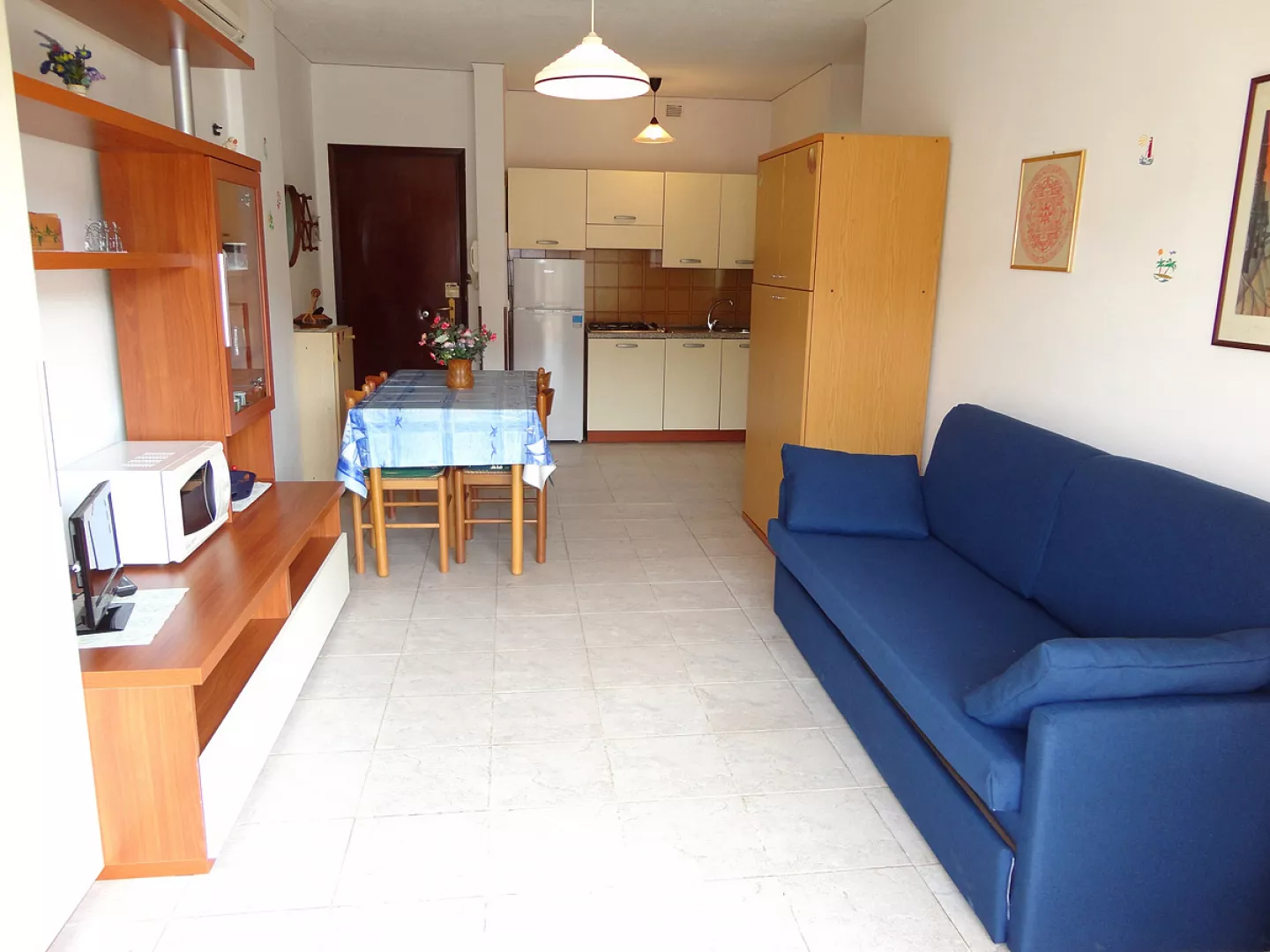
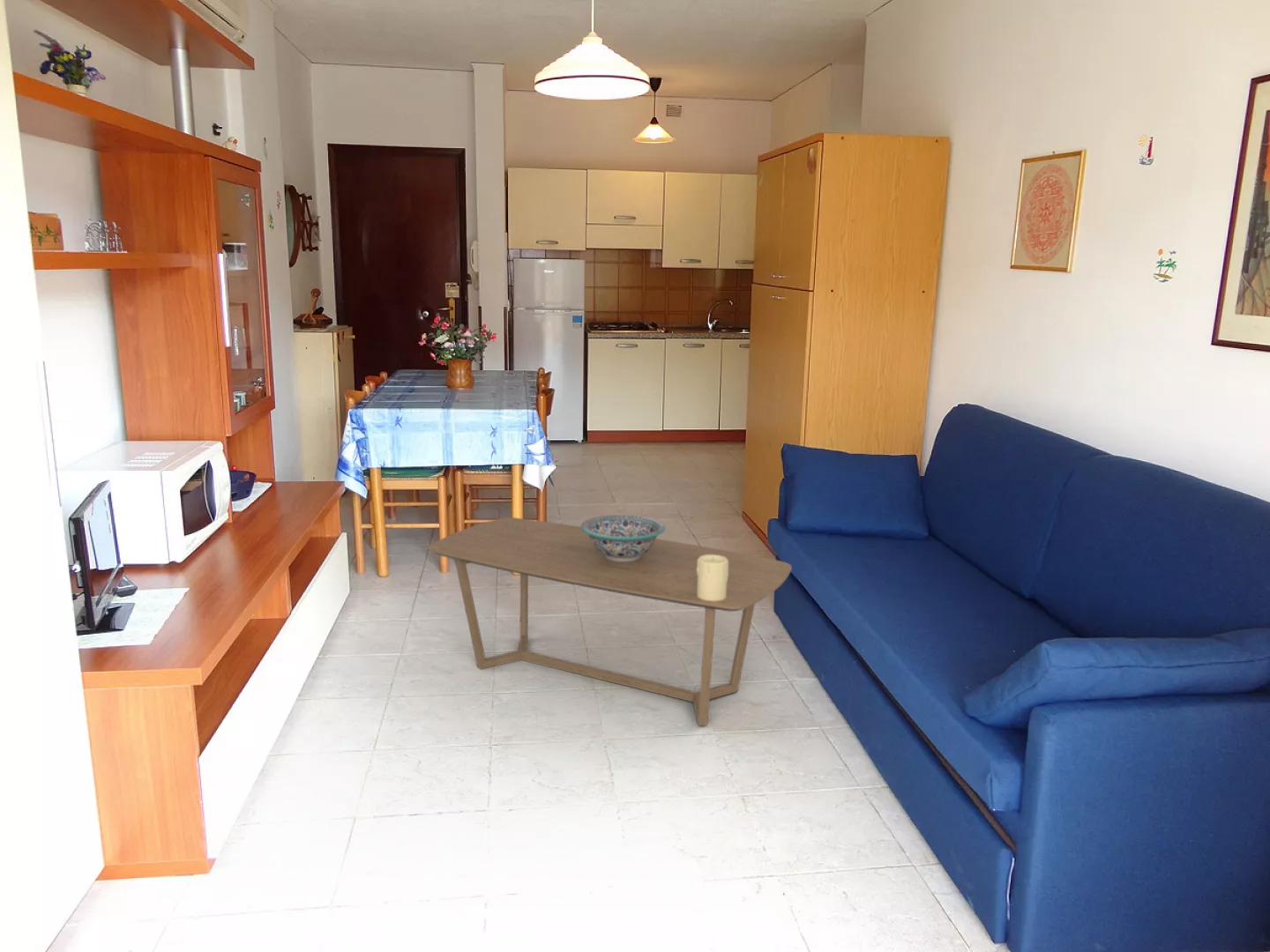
+ coffee table (612, 591)
+ candle (712, 576)
+ decorative bowl (623, 540)
